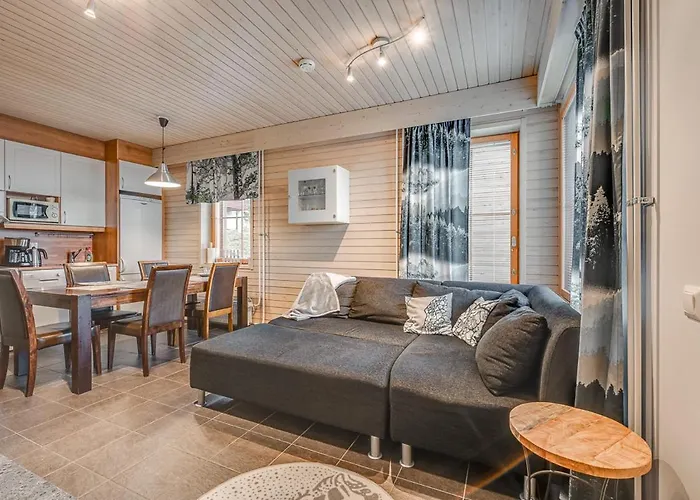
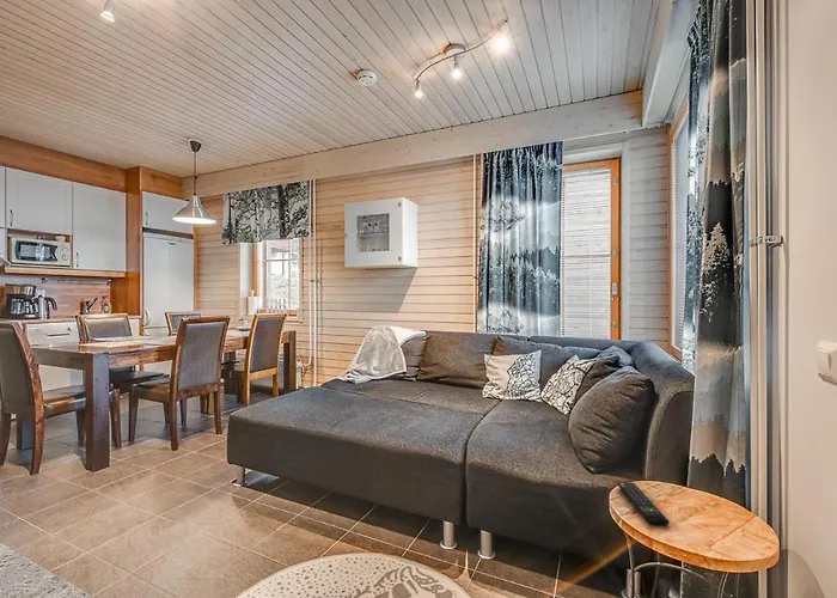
+ remote control (640, 501)
